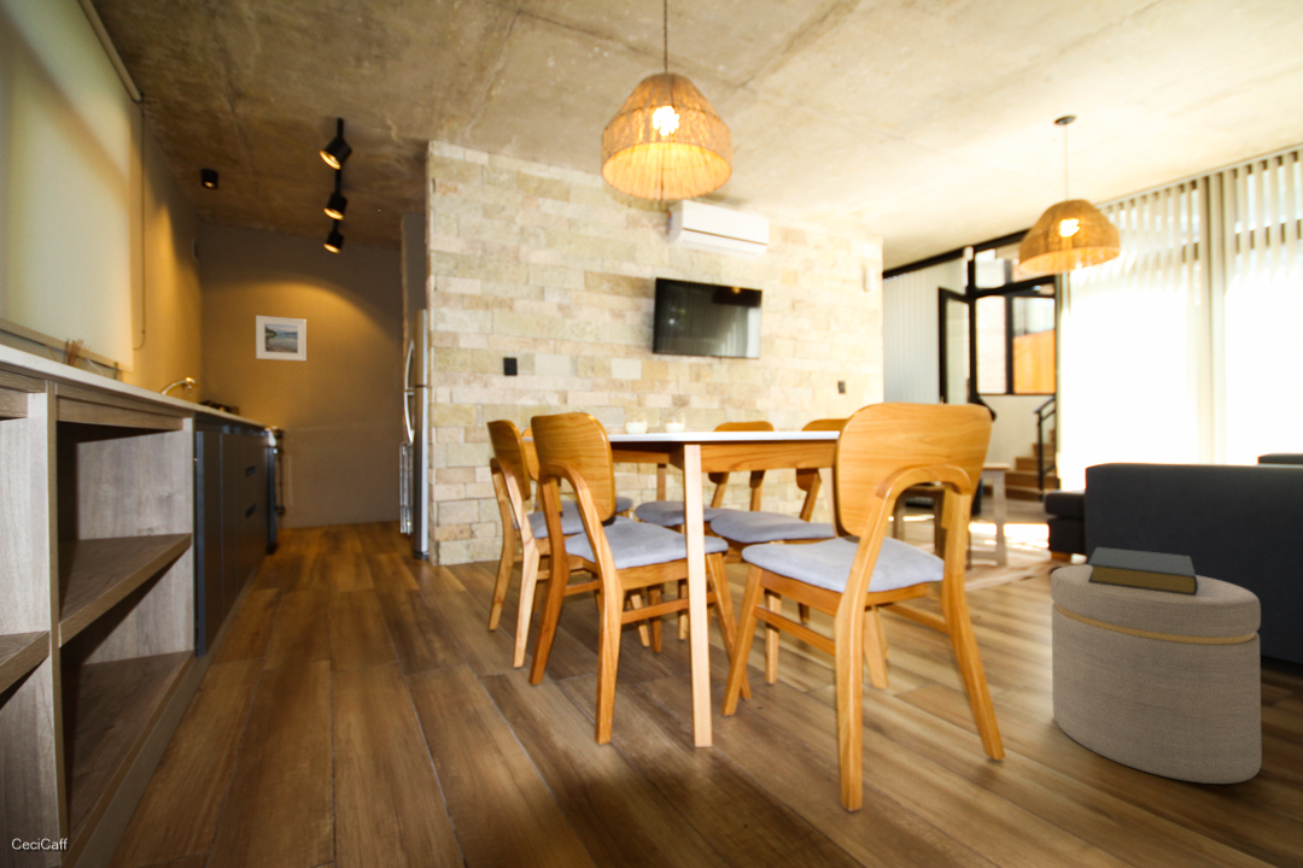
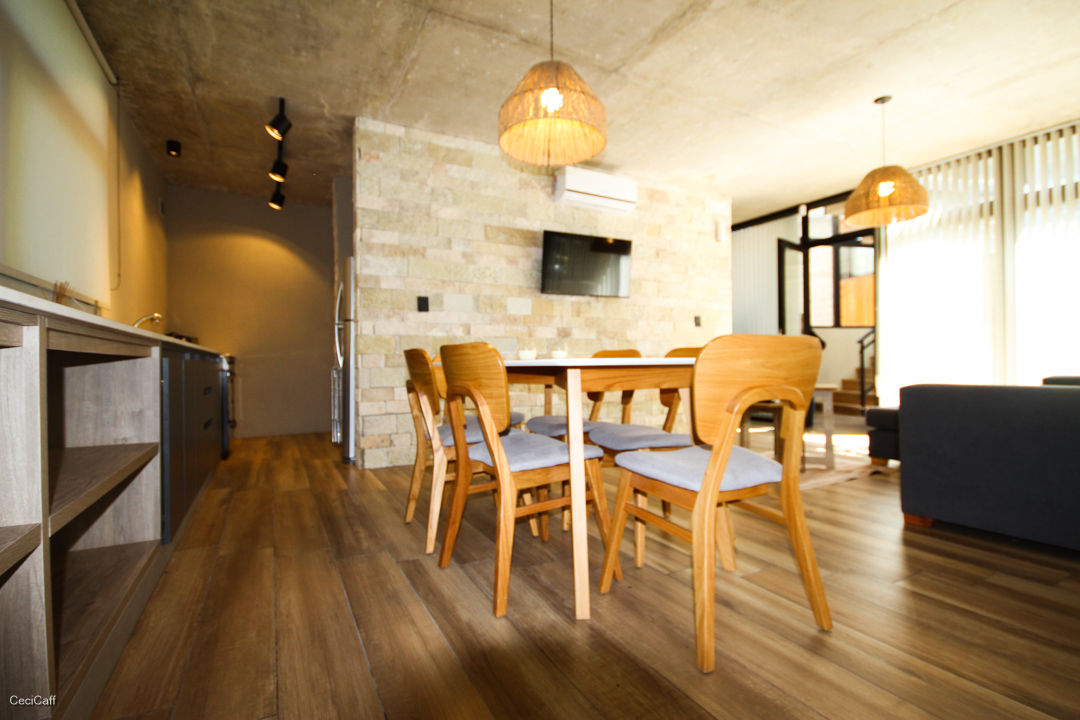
- ottoman (1146, 659)
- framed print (281, 338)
- hardback book (1140, 568)
